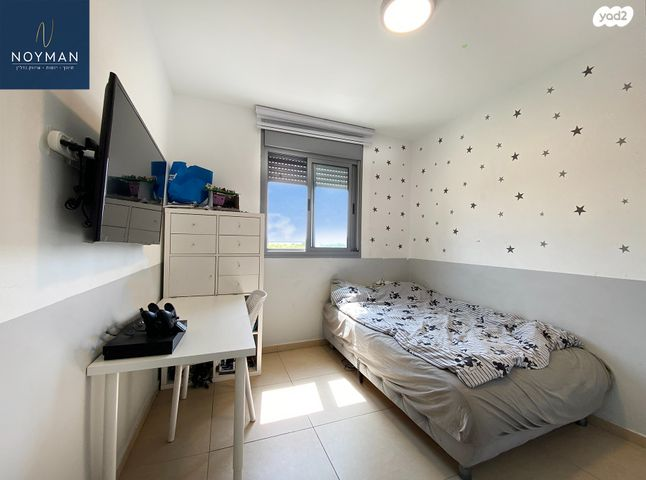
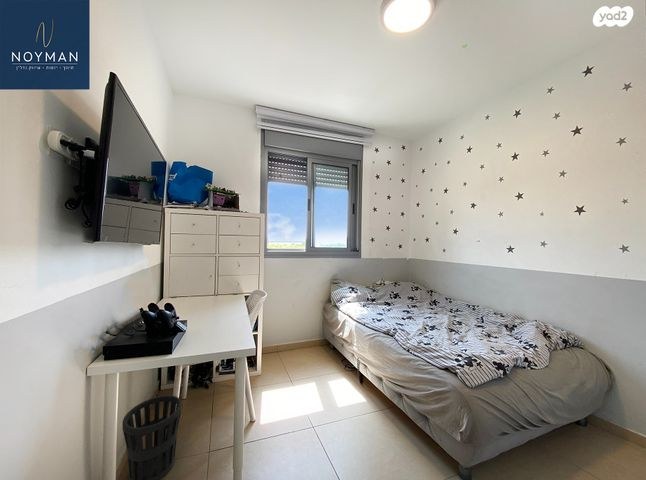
+ wastebasket (152, 439)
